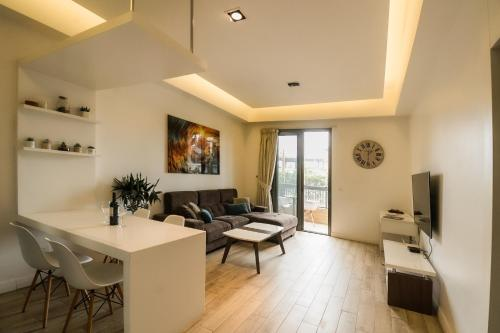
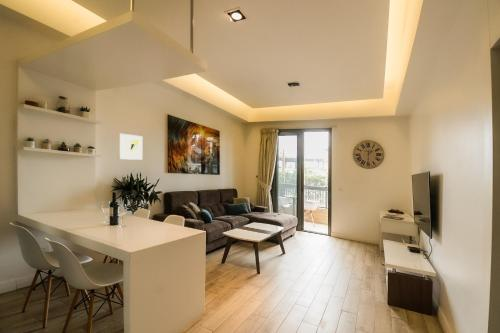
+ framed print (131, 147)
